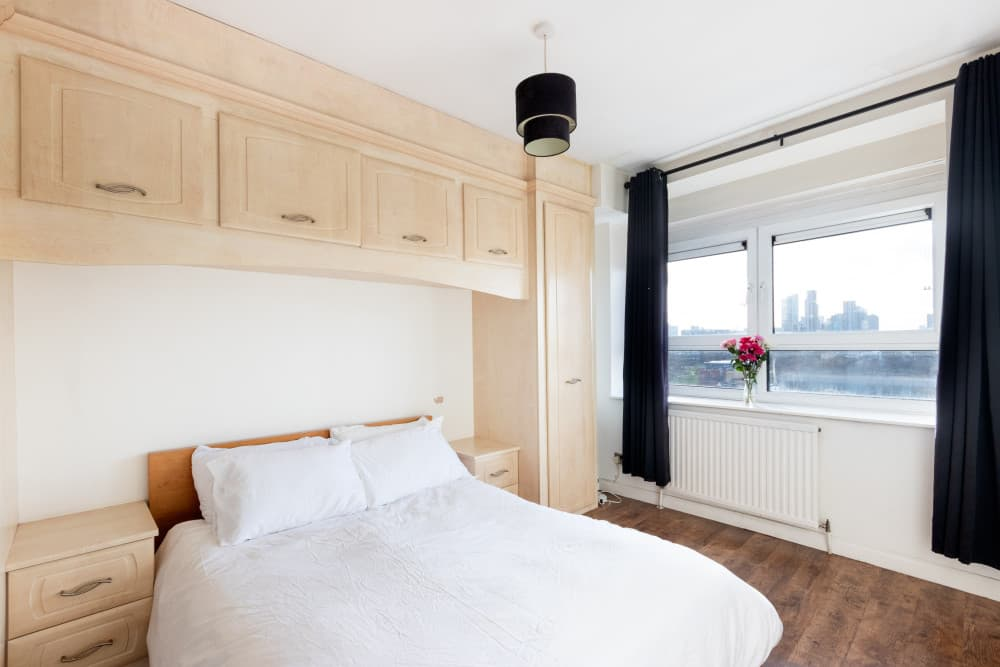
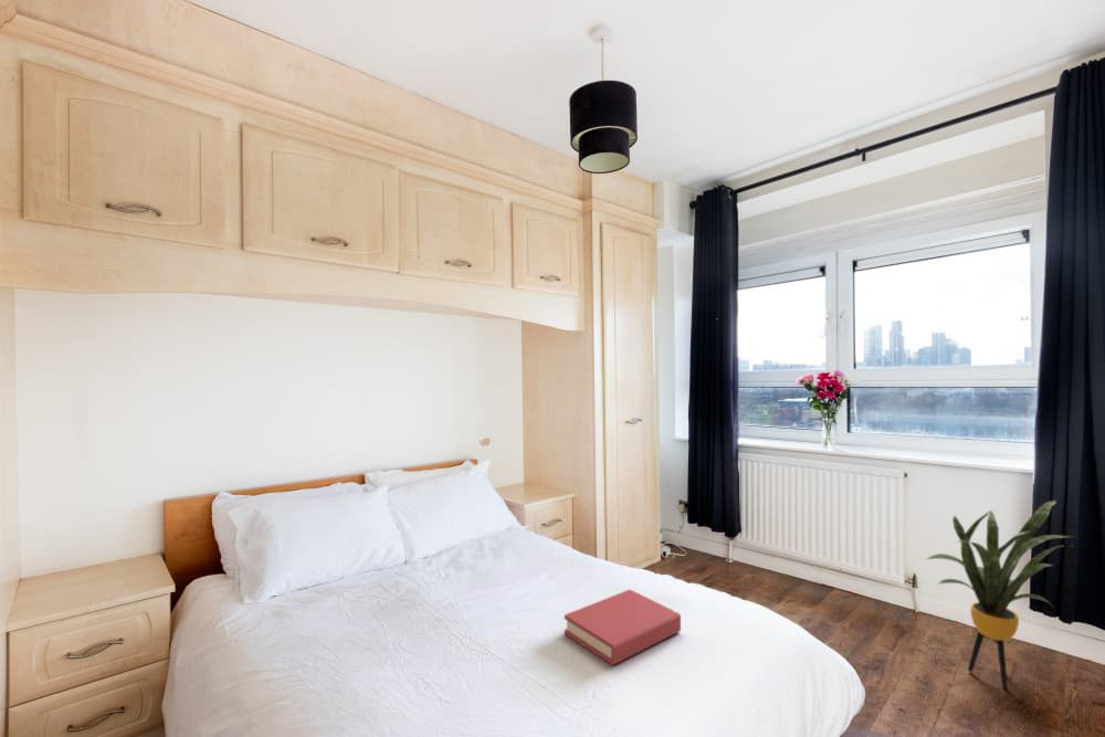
+ hardback book (622, 623)
+ house plant (1009, 593)
